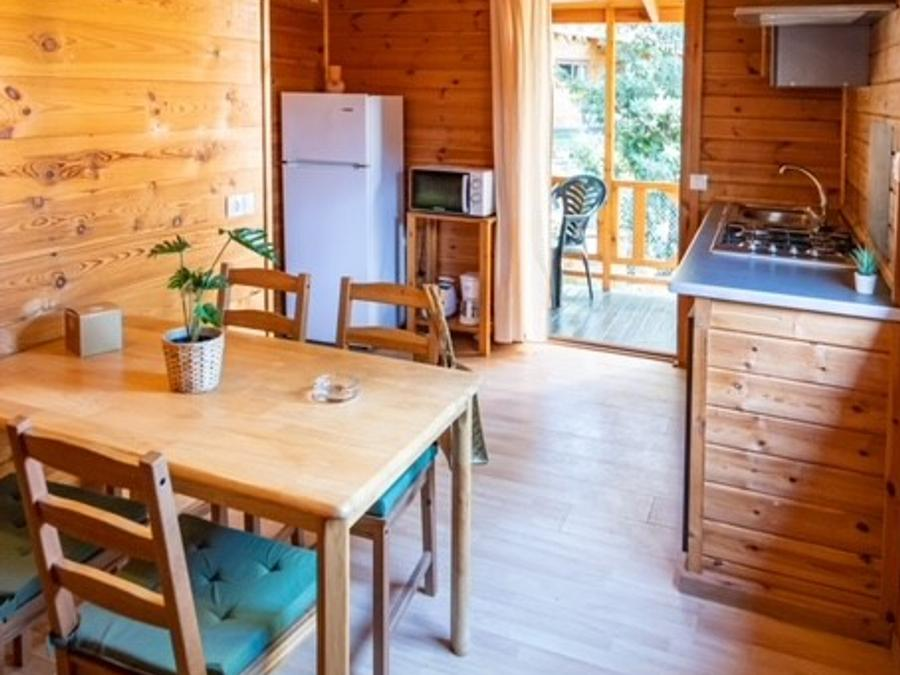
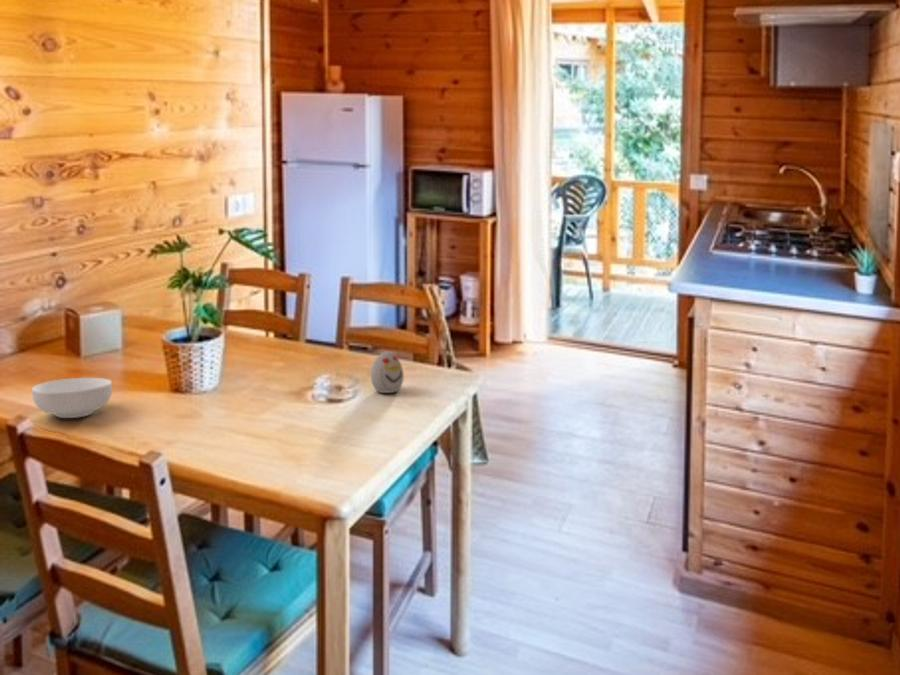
+ cereal bowl (73, 399)
+ decorative egg (387, 371)
